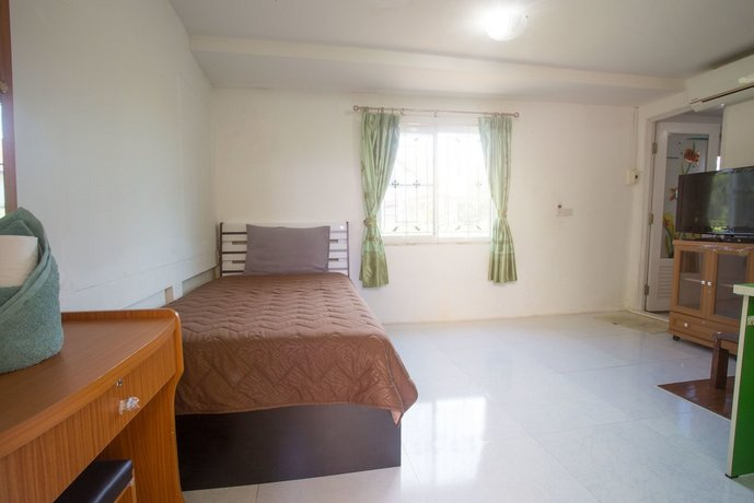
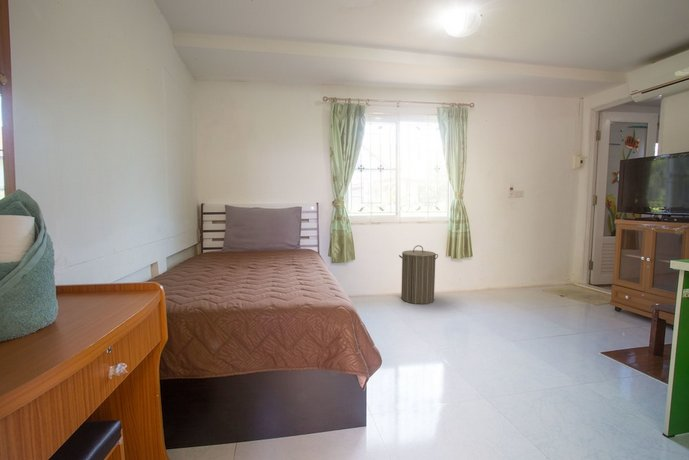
+ laundry hamper (418, 272)
